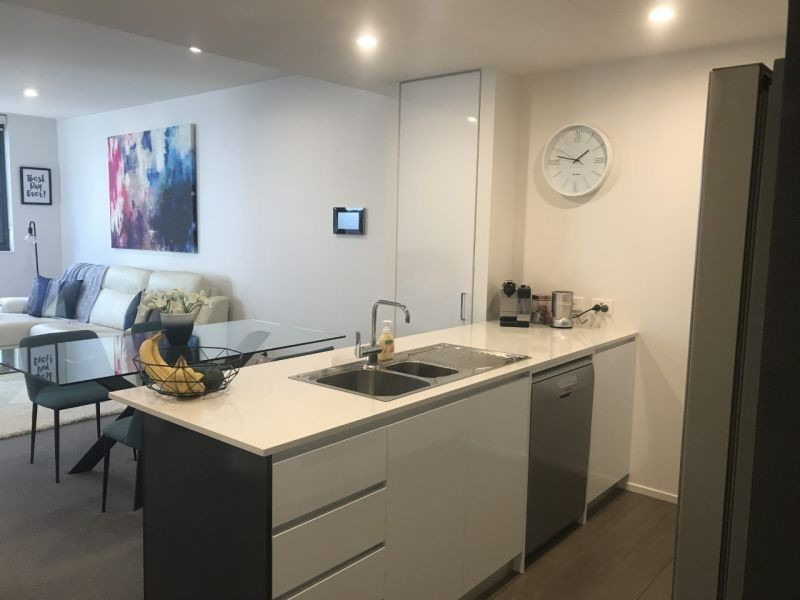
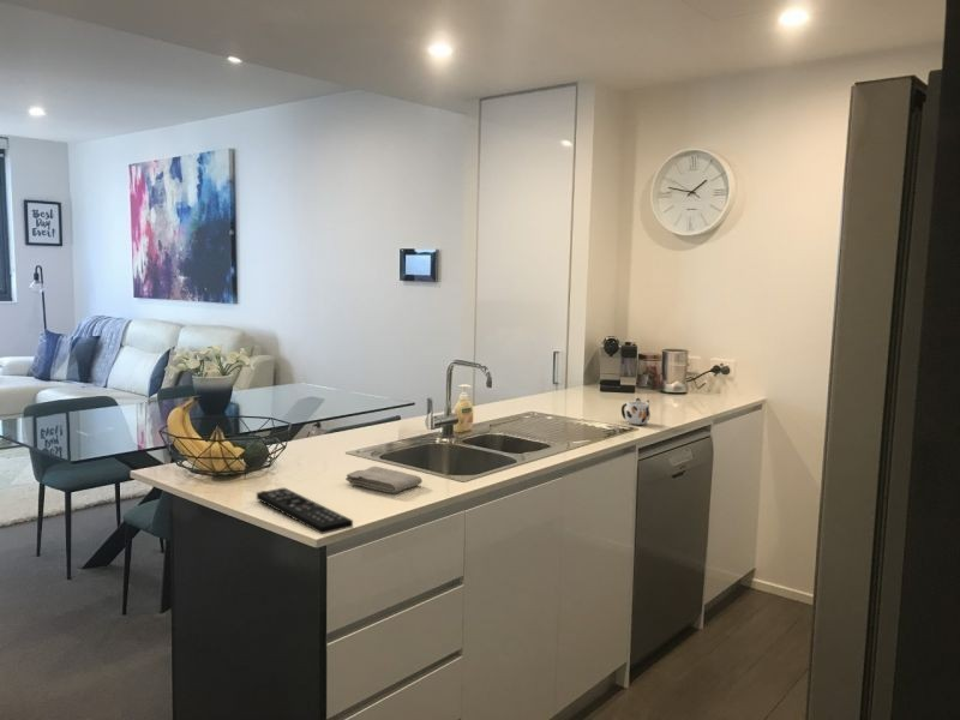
+ remote control (301, 508)
+ mug (634, 410)
+ washcloth (383, 478)
